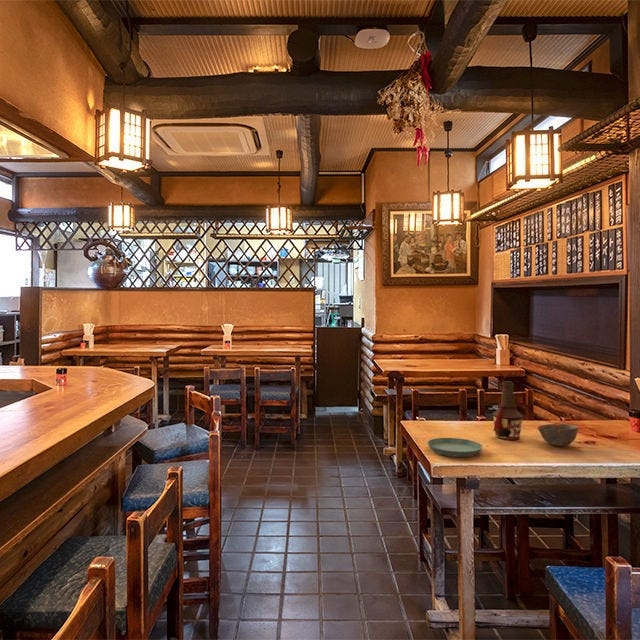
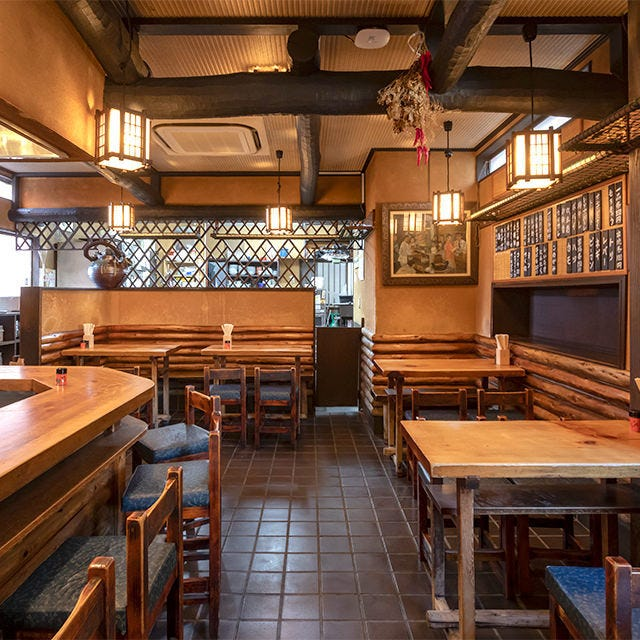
- bowl (557, 434)
- bottle (506, 409)
- saucer (454, 447)
